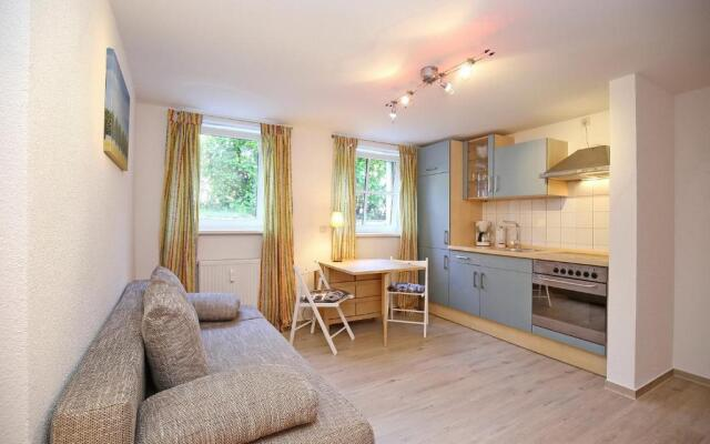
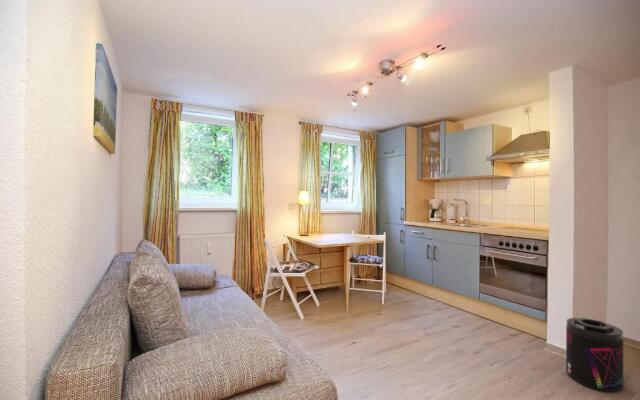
+ supplement container (593, 351)
